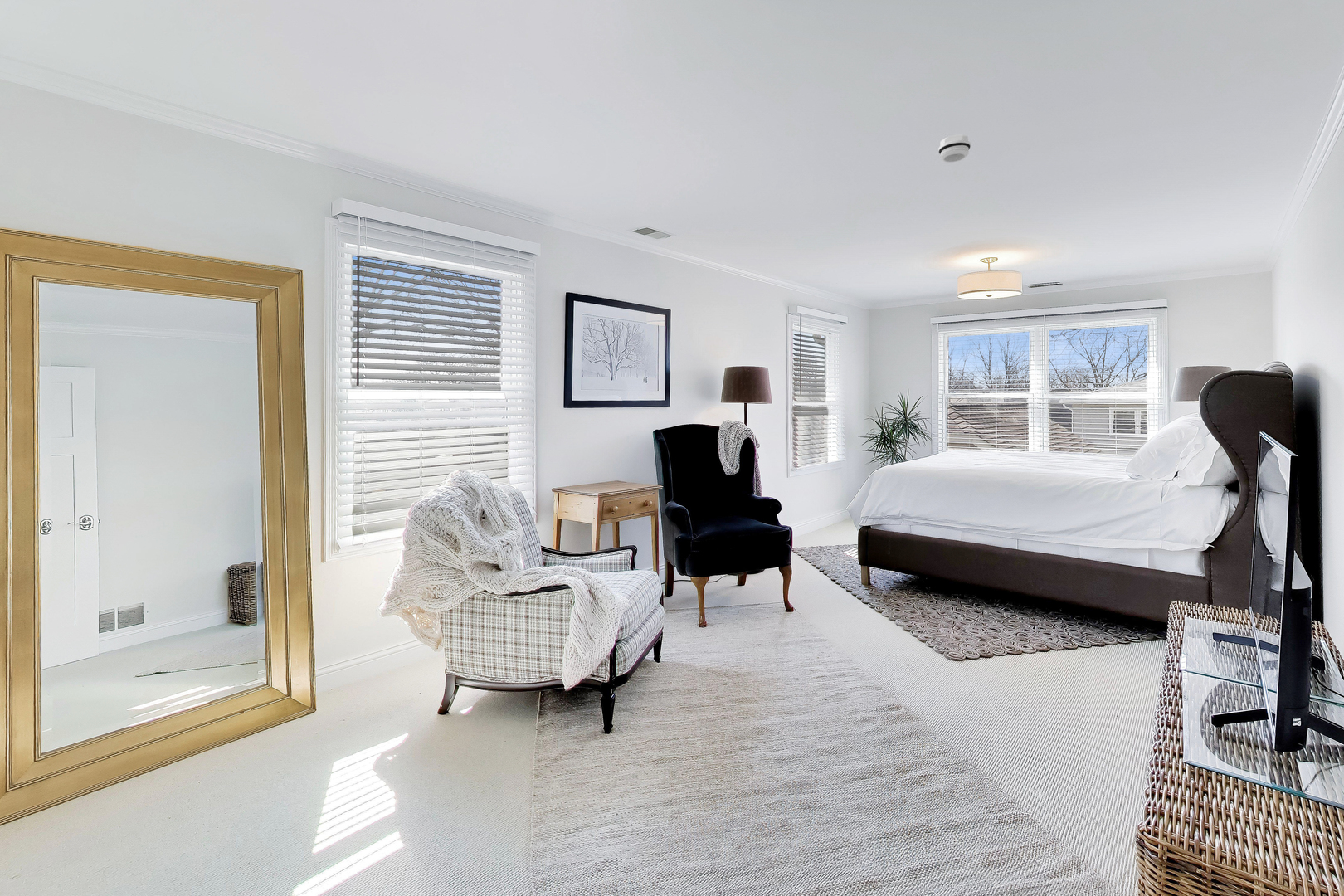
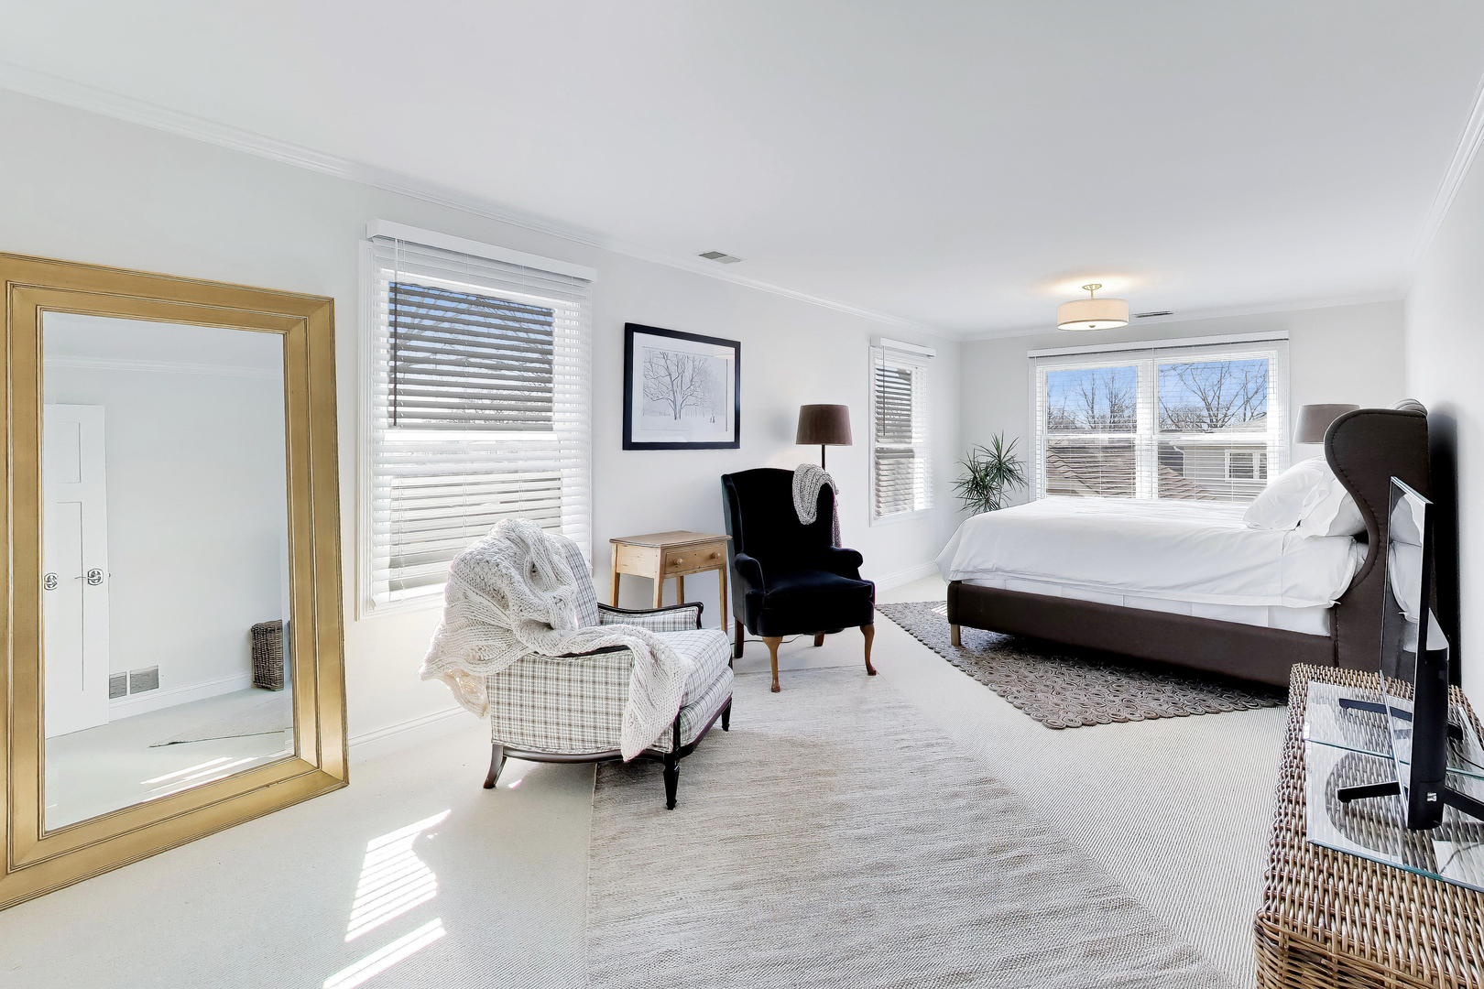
- smoke detector (954, 149)
